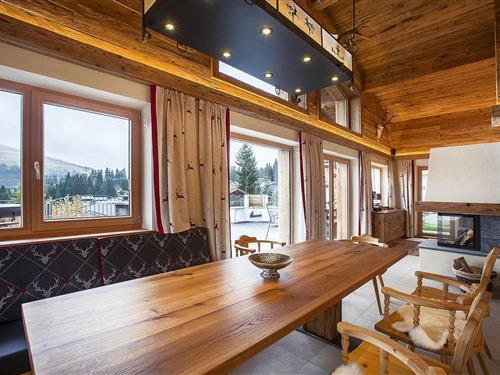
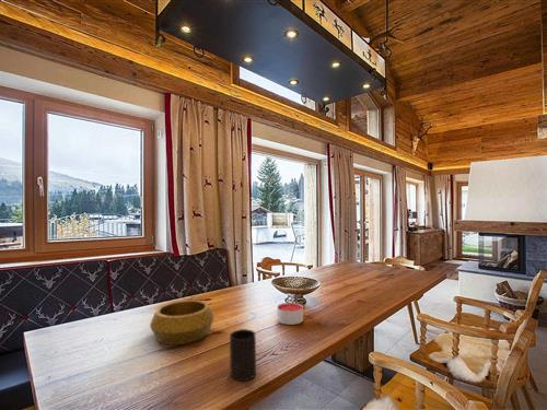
+ candle (290, 313)
+ decorative bowl (183, 320)
+ cup (243, 353)
